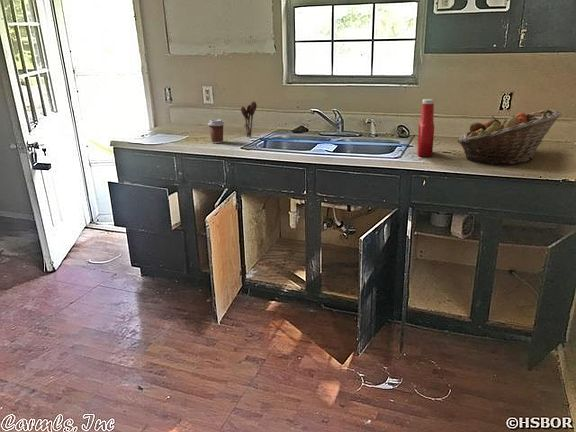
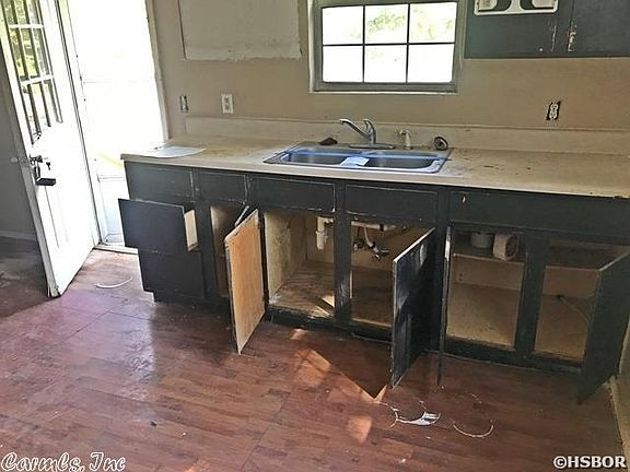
- fruit basket (506, 134)
- utensil holder (249, 119)
- soap bottle (426, 127)
- coffee cup (216, 131)
